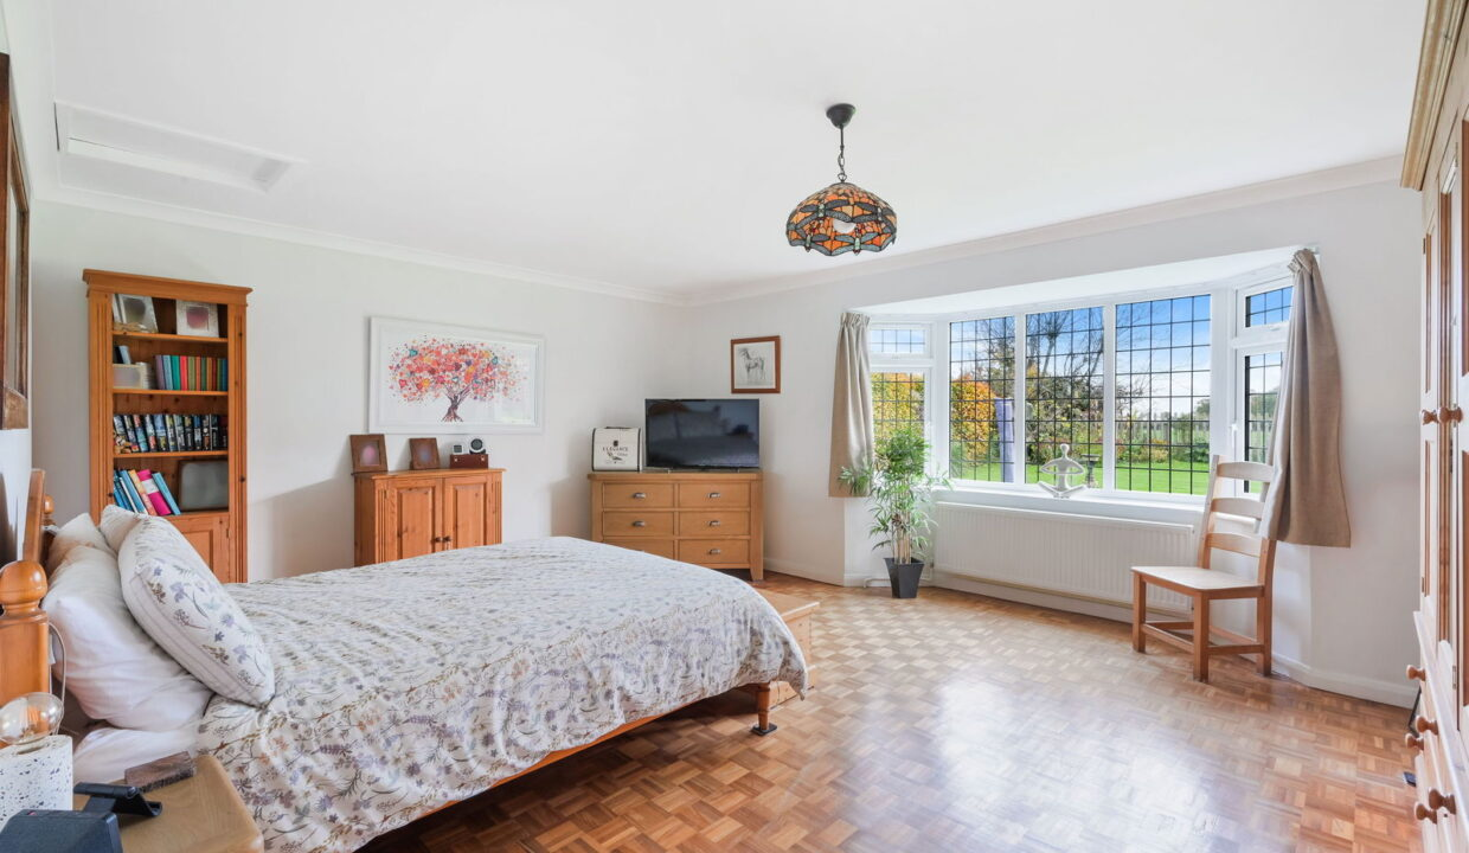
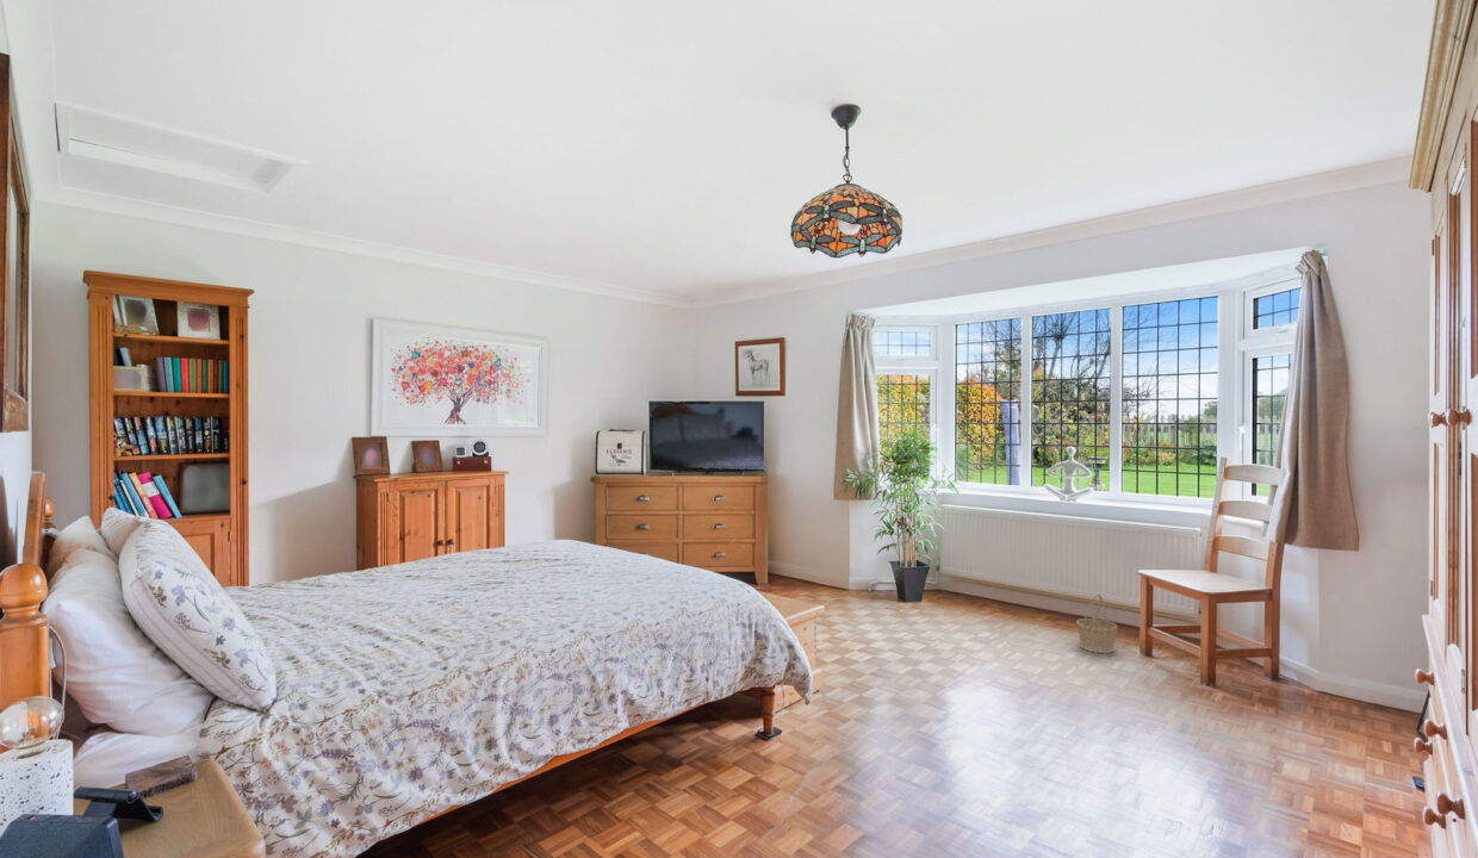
+ basket (1097, 620)
